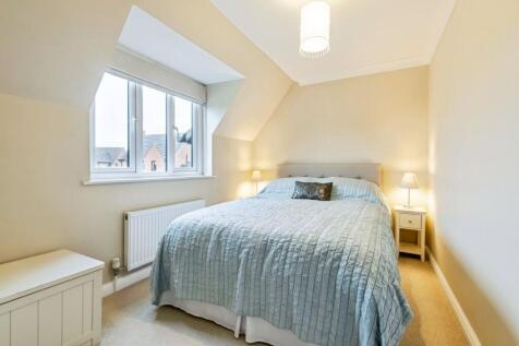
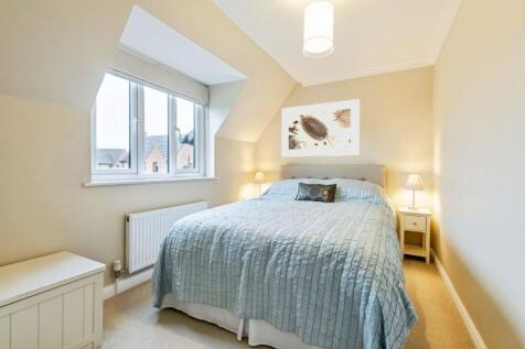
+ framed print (318, 130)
